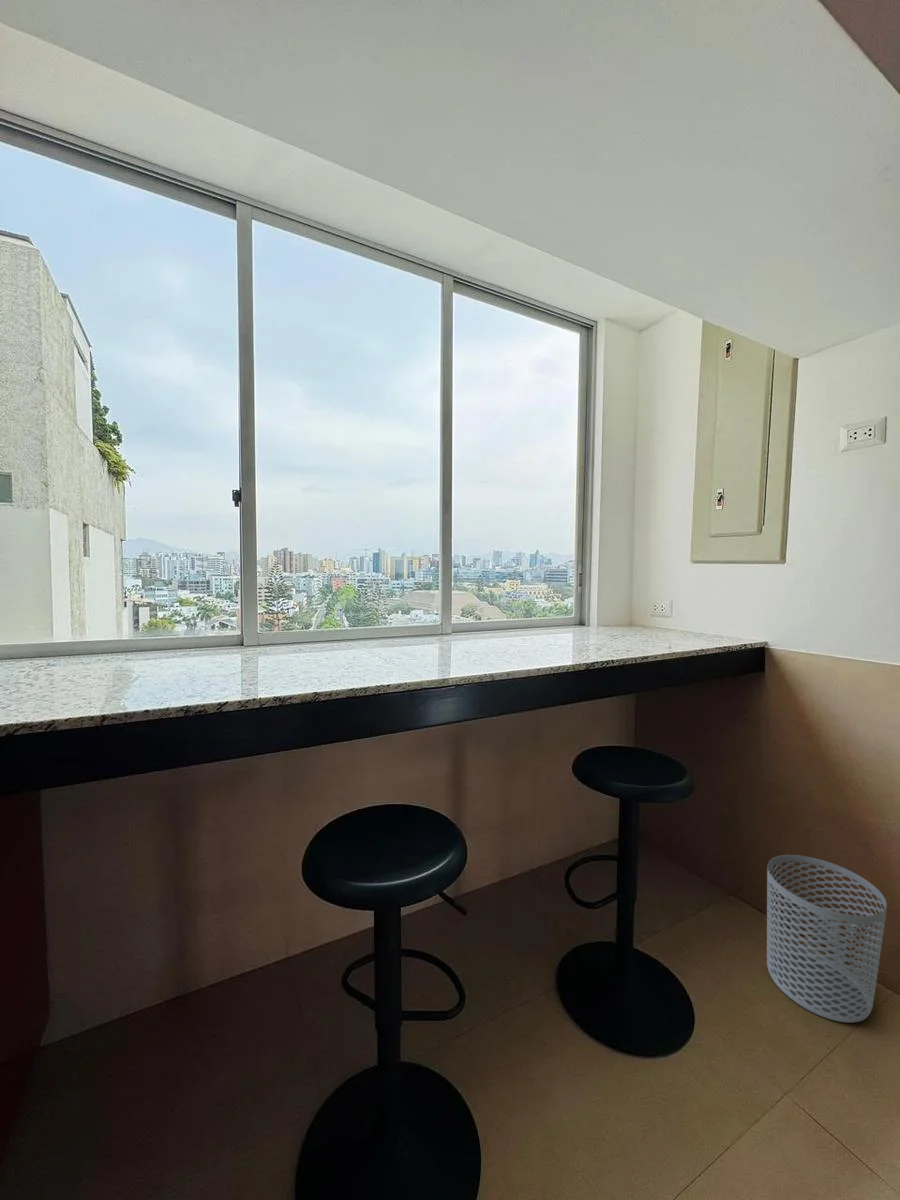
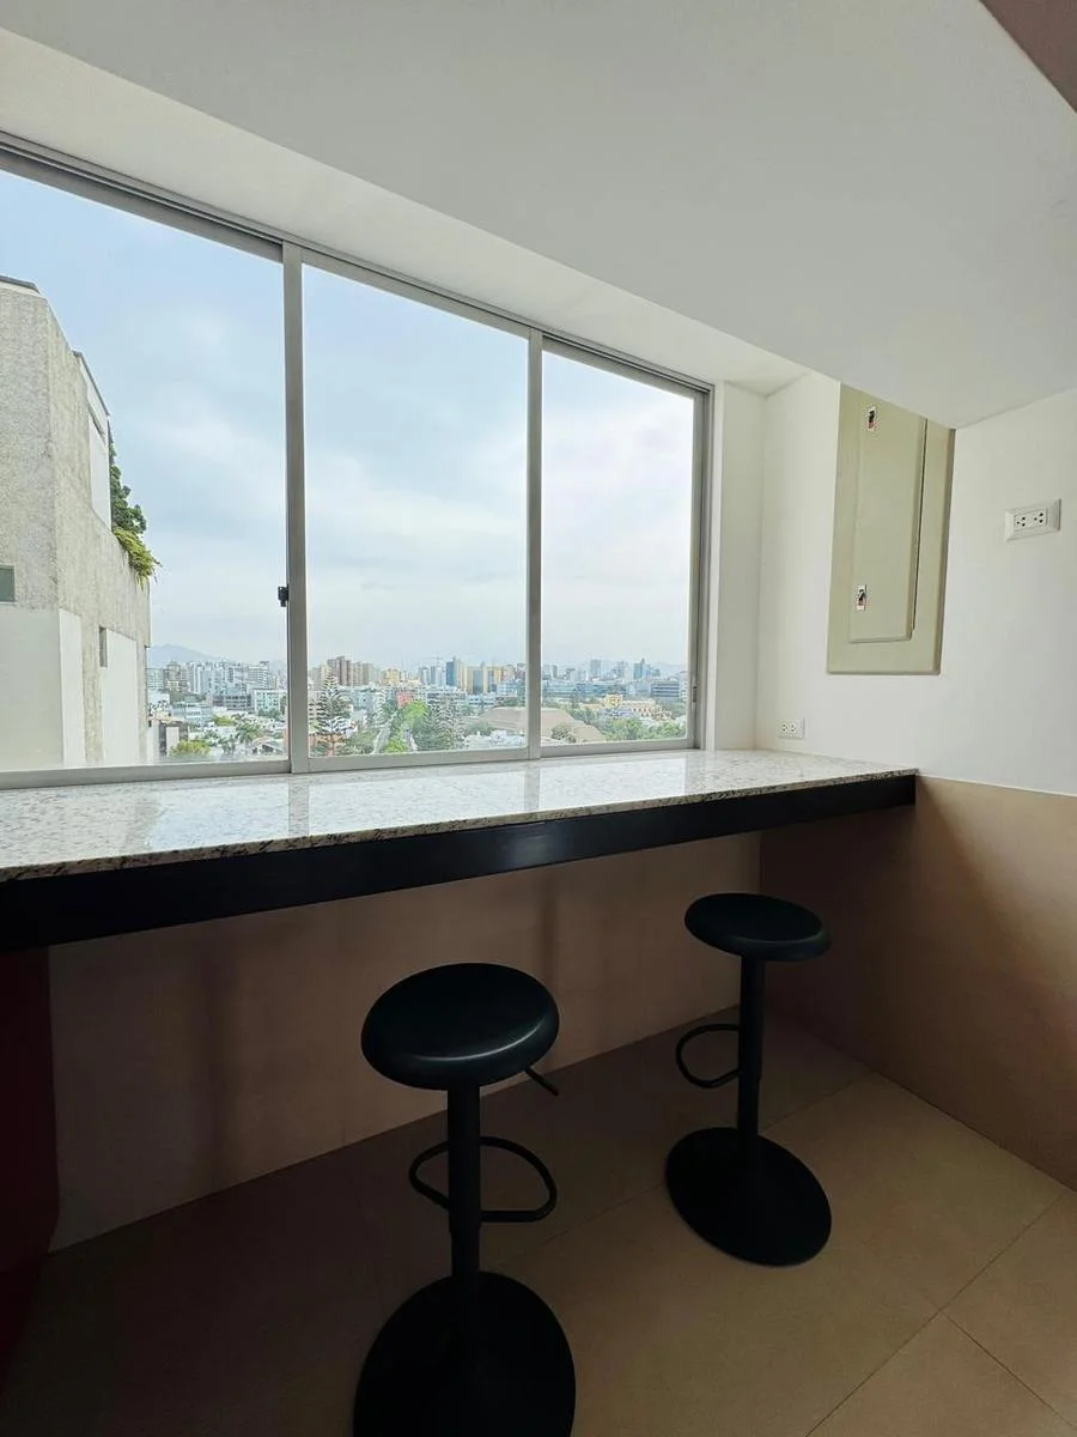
- waste bin (820, 934)
